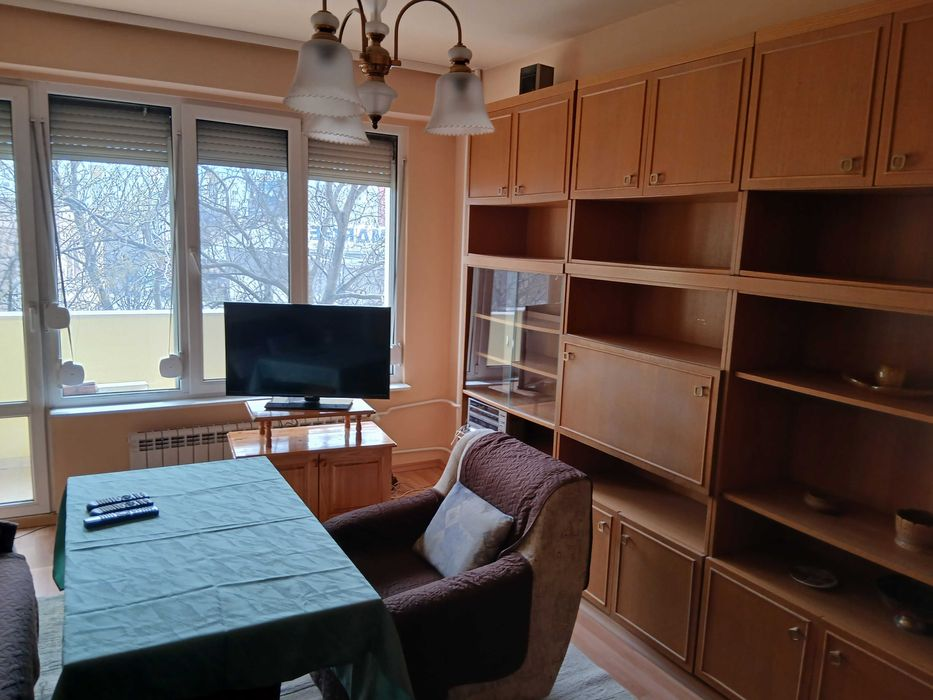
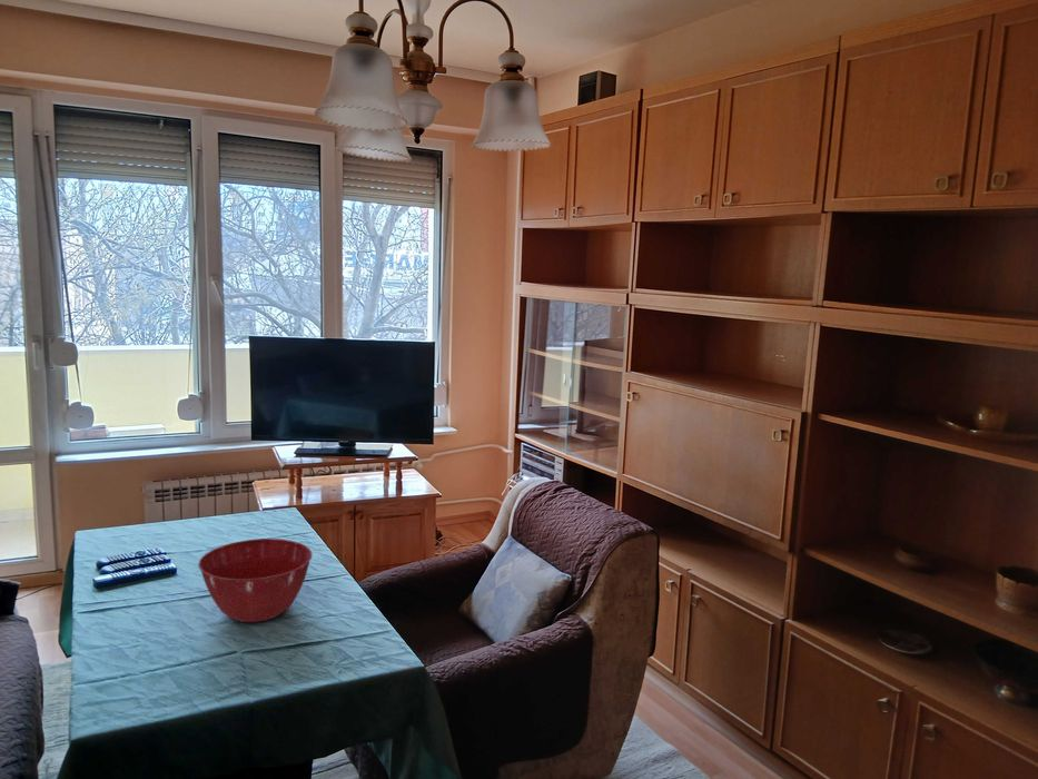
+ mixing bowl (257, 584)
